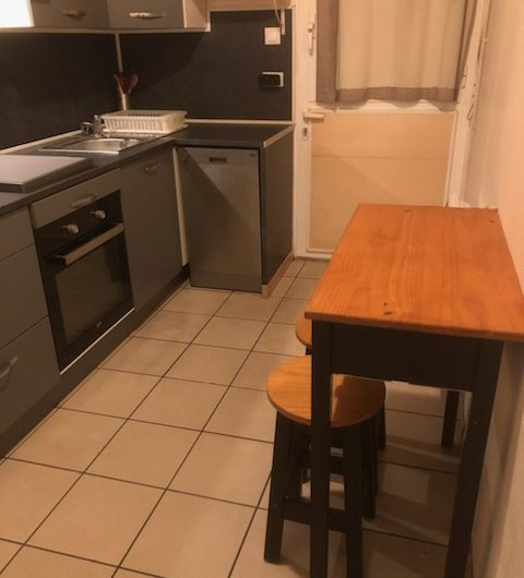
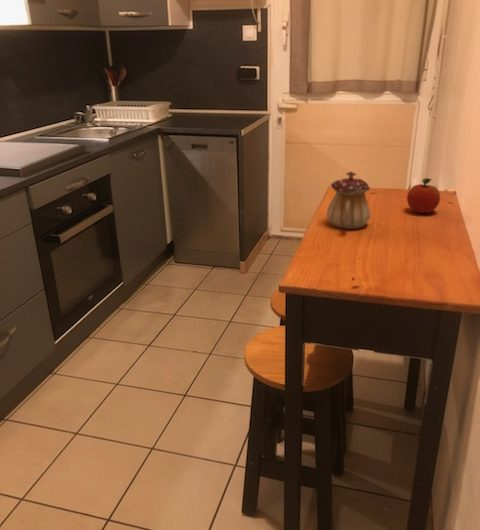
+ fruit (423, 195)
+ teapot (349, 198)
